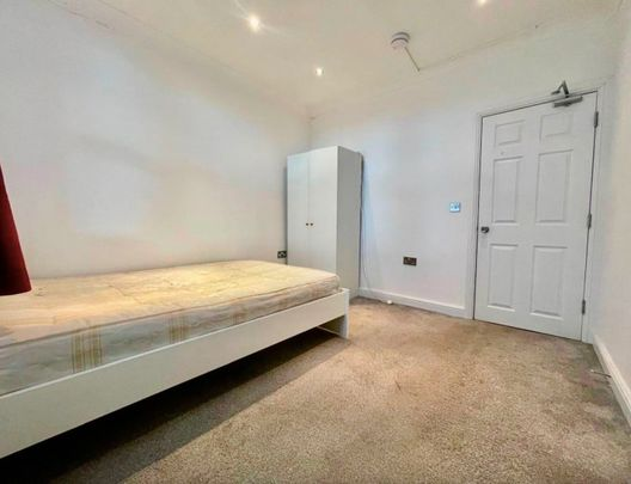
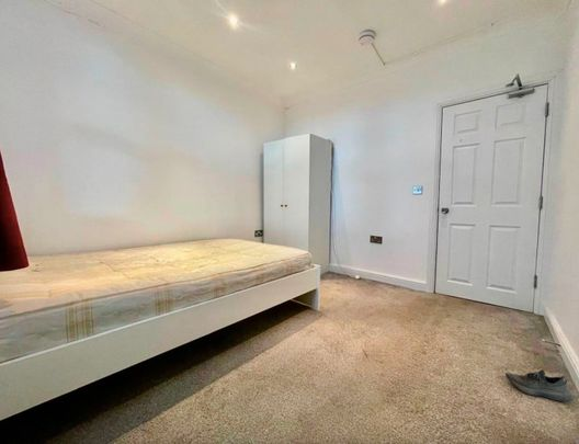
+ shoe (537, 380)
